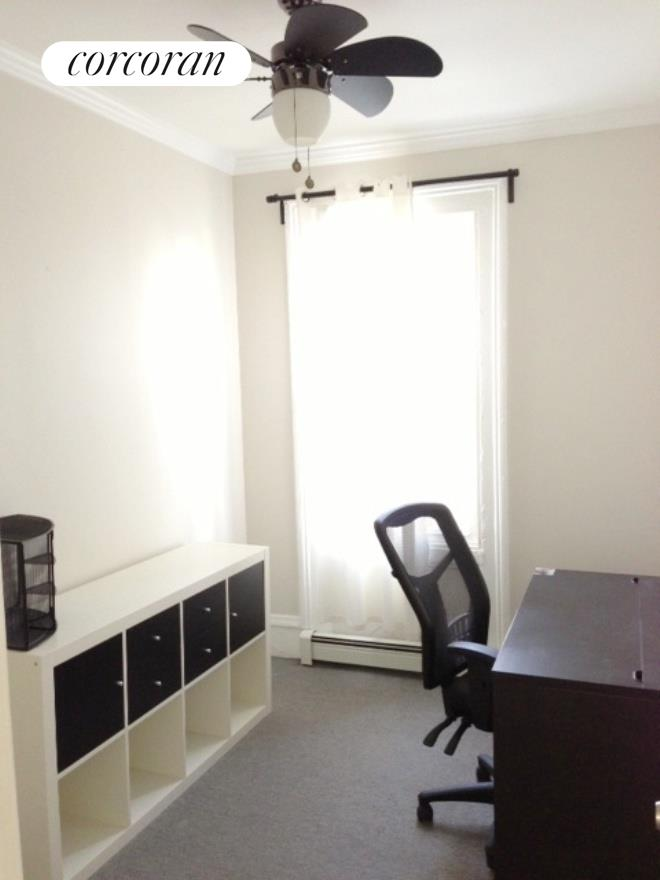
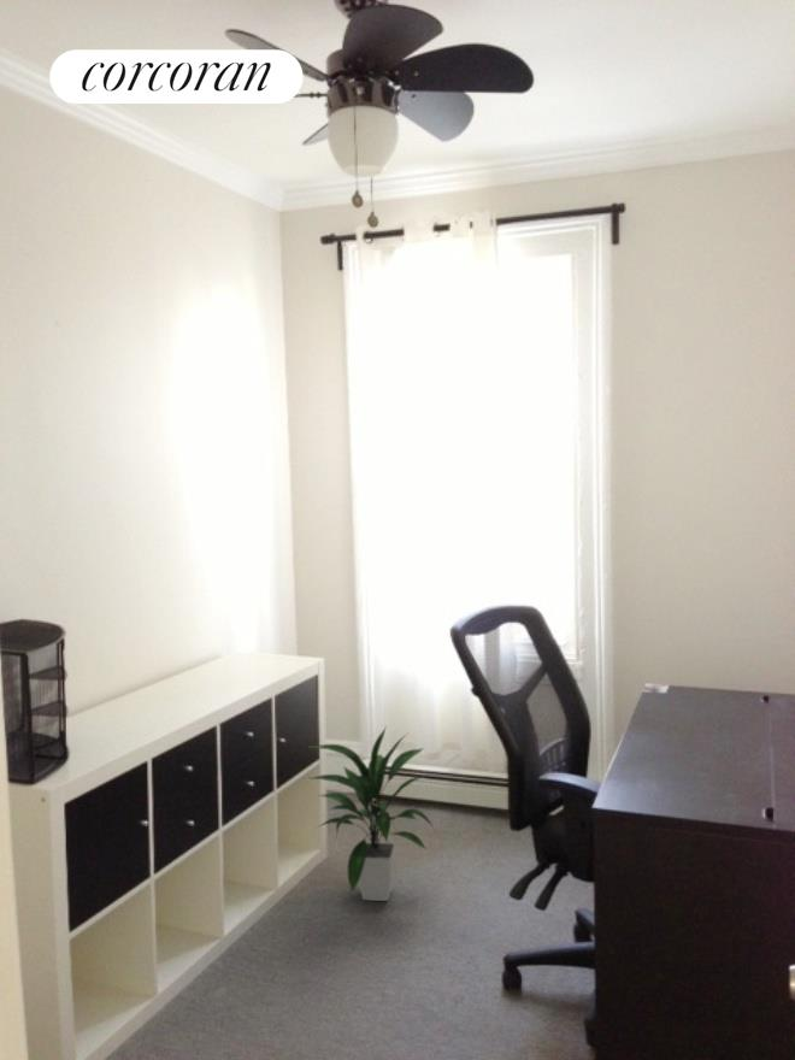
+ indoor plant (370, 813)
